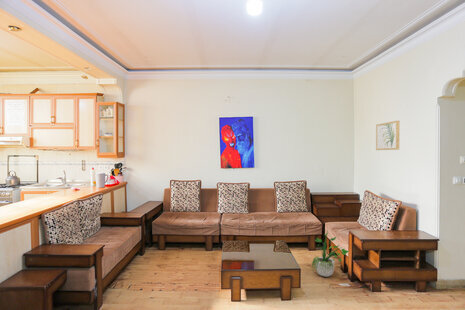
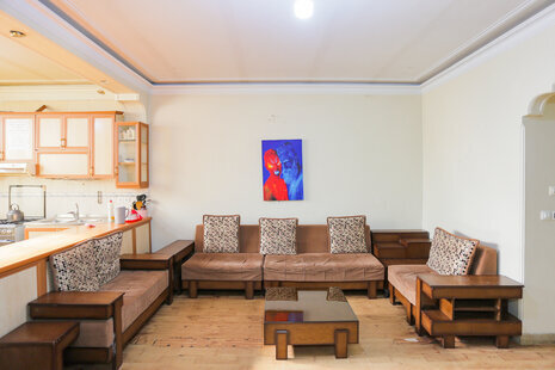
- potted plant (330, 253)
- wall art (386, 136)
